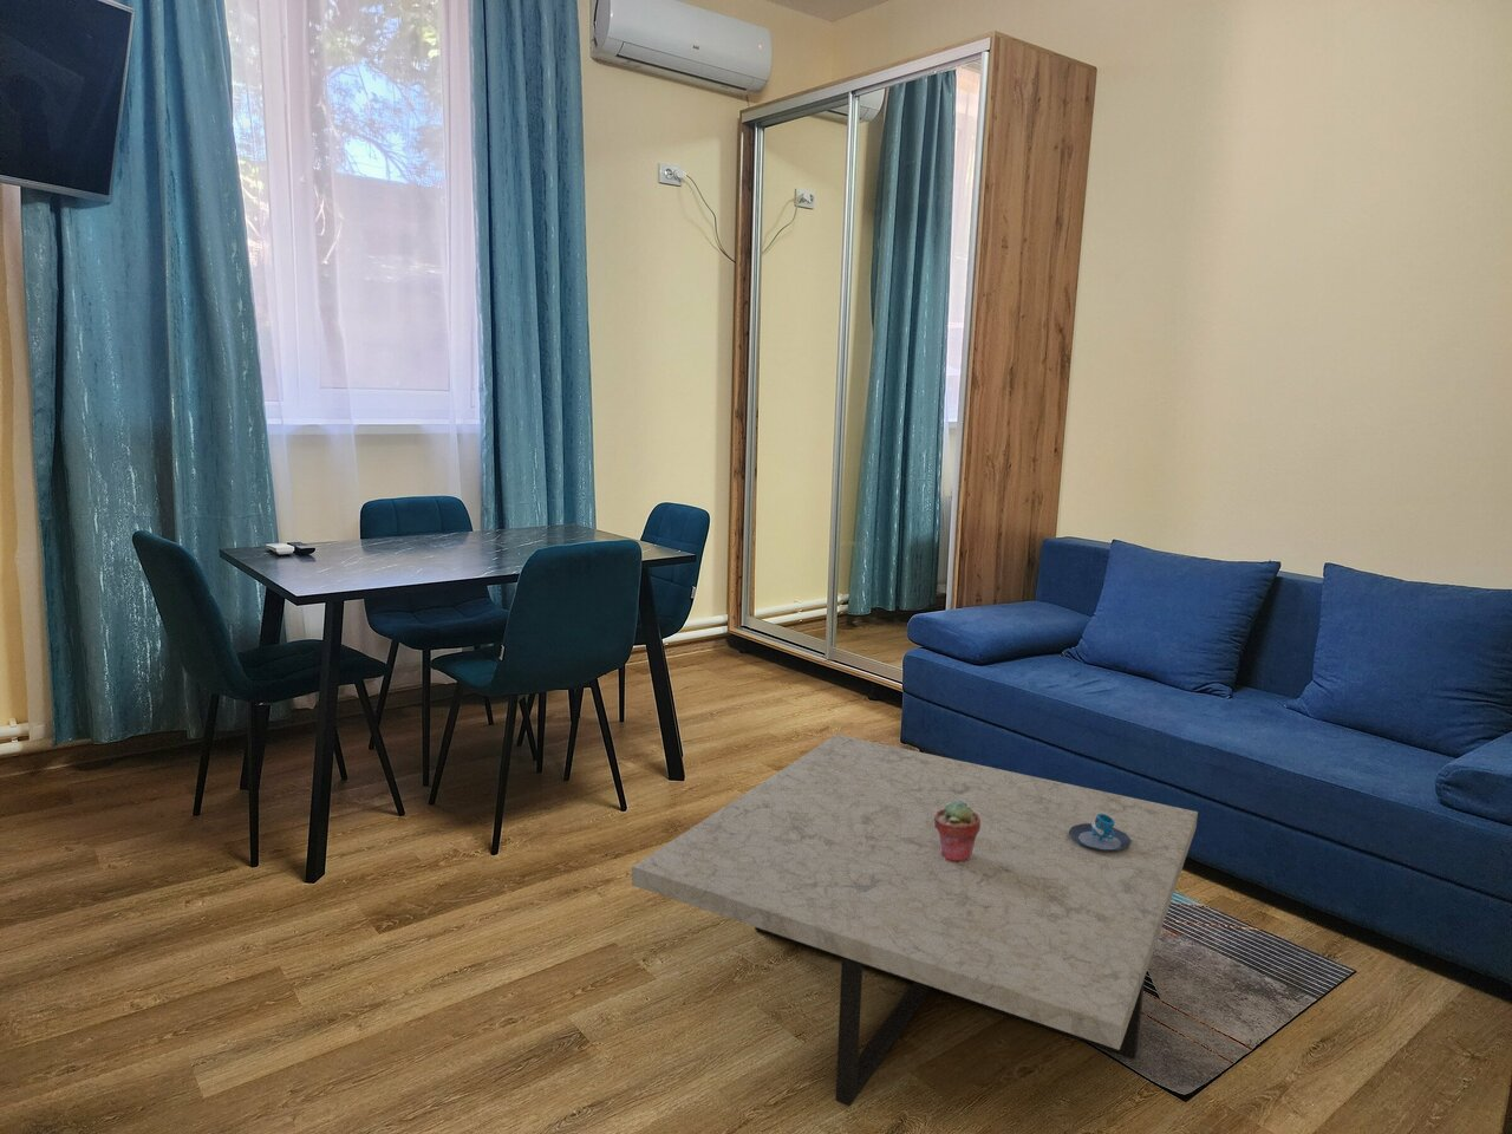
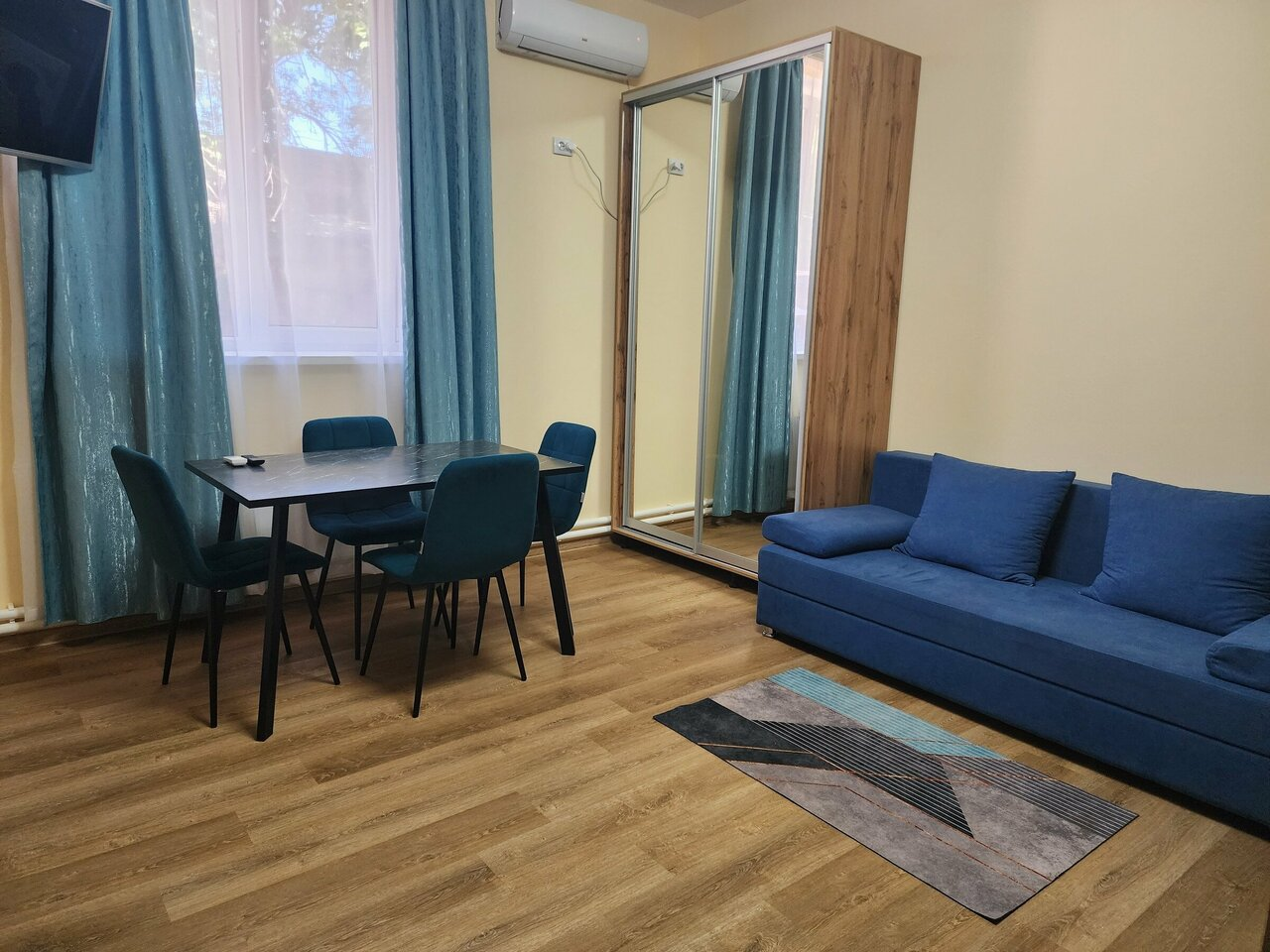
- coffee table (932, 911)
- mug (1100, 827)
- potted succulent (957, 827)
